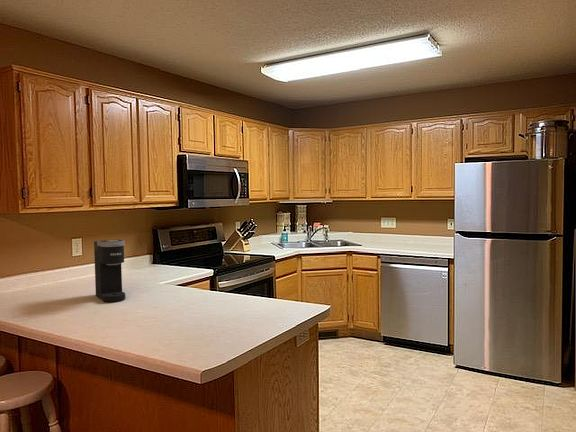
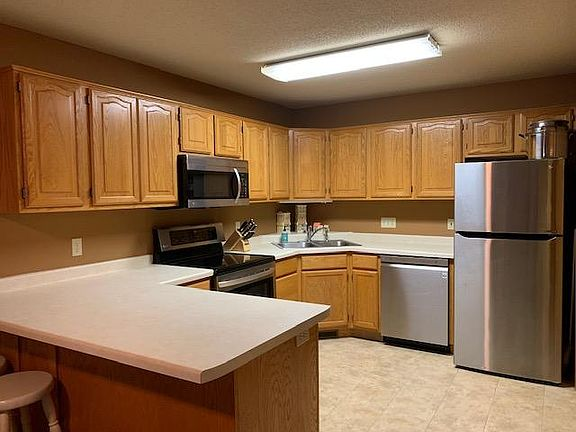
- coffee maker (109, 268)
